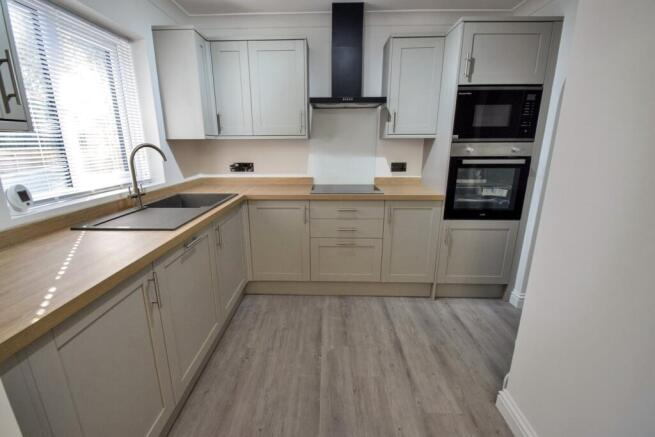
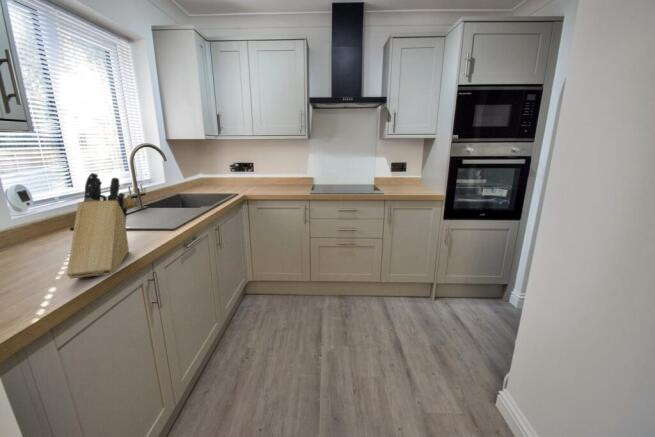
+ knife block (99, 219)
